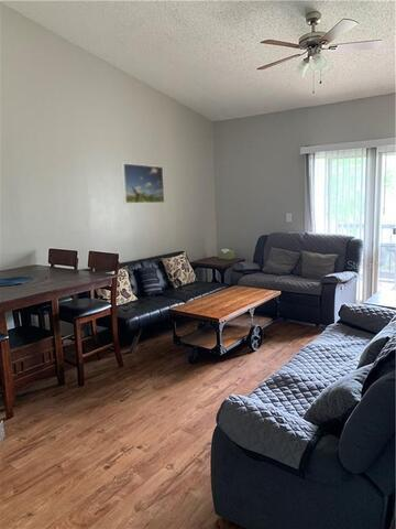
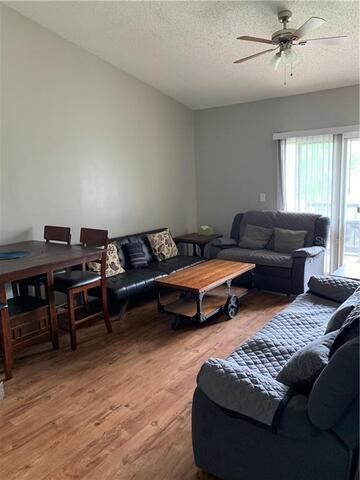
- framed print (144, 184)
